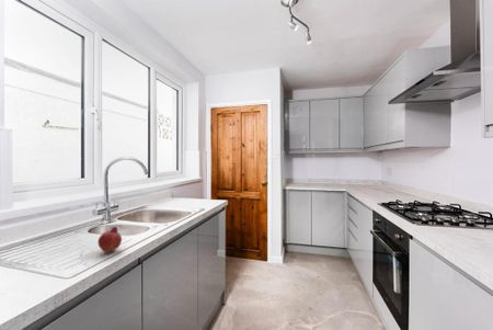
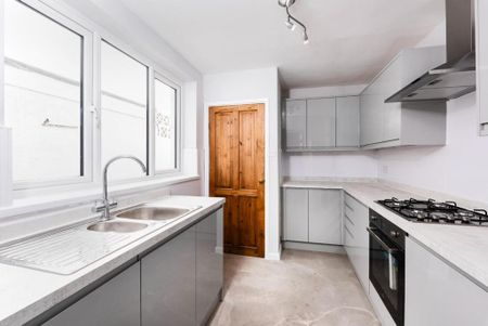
- fruit (110, 239)
